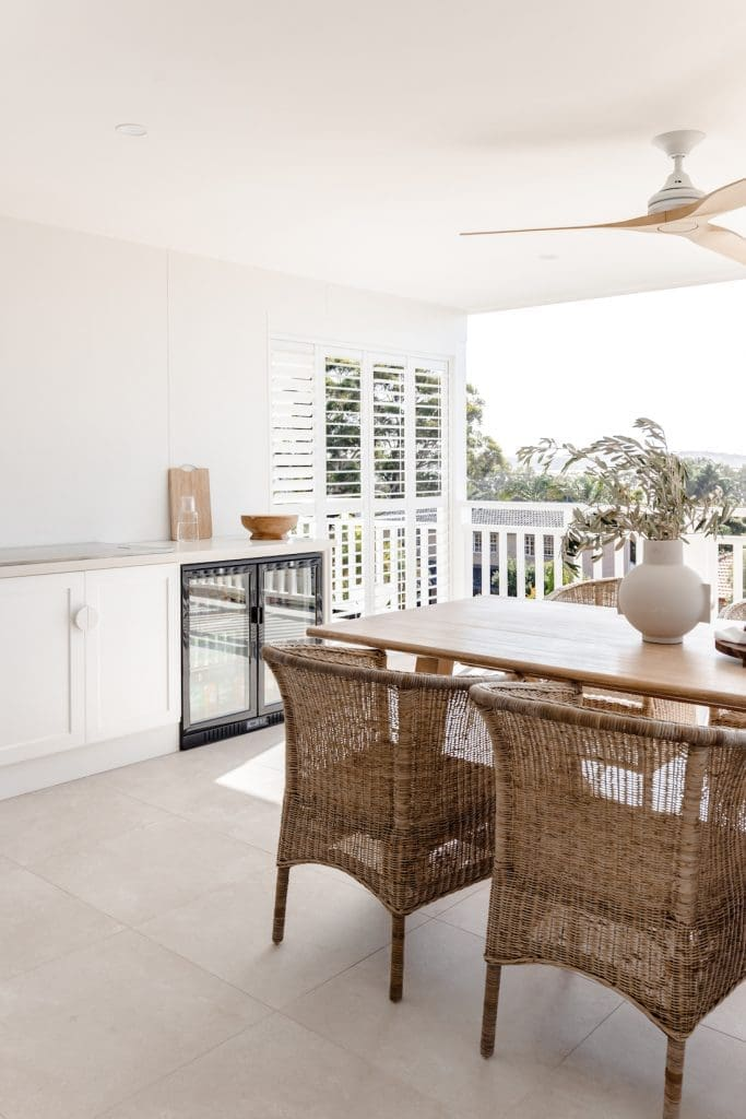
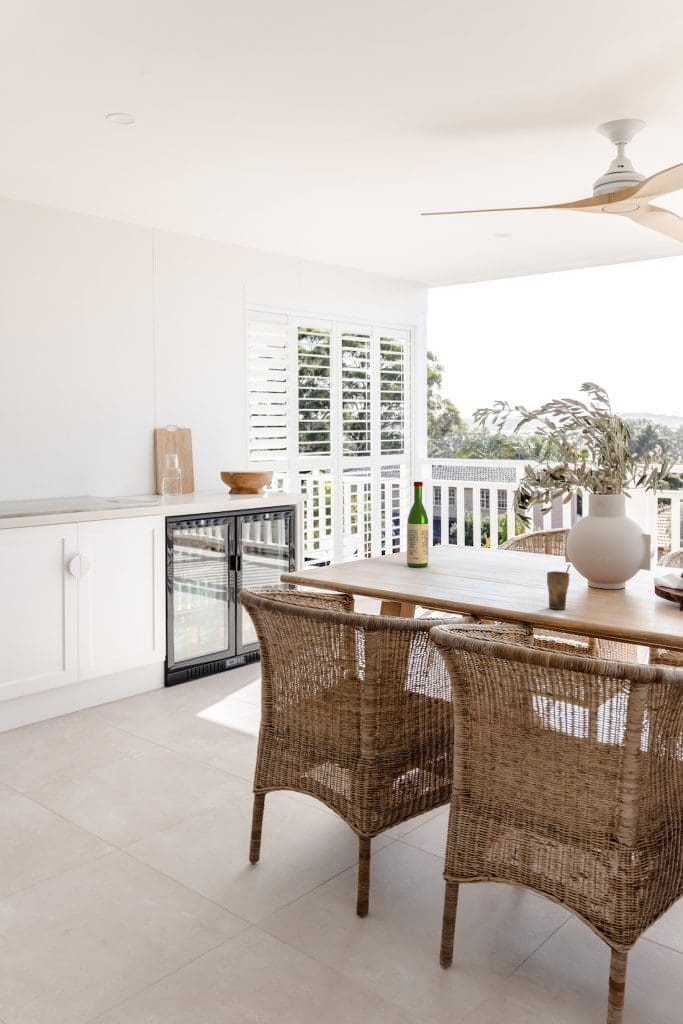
+ cup (557, 586)
+ wine bottle (417, 523)
